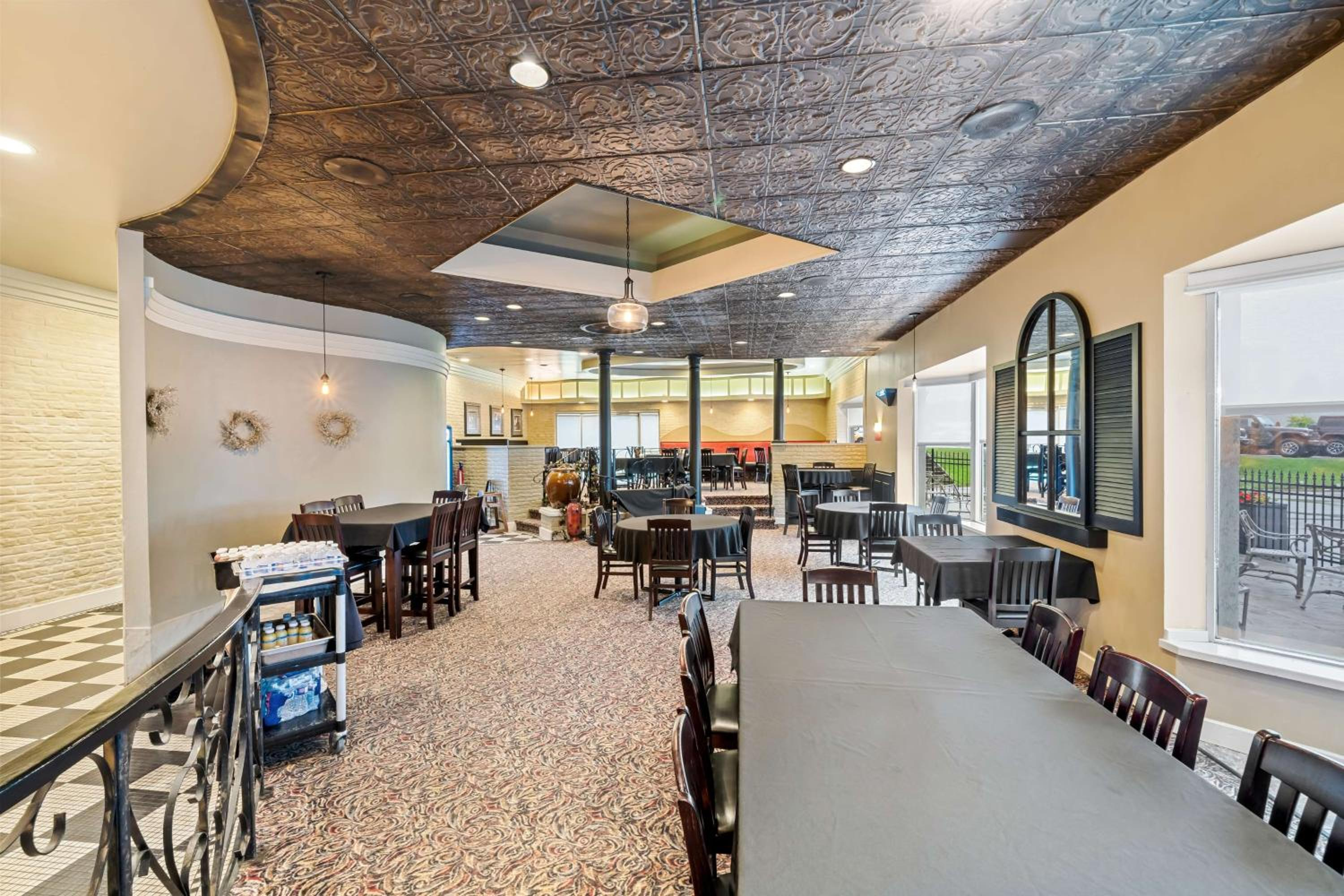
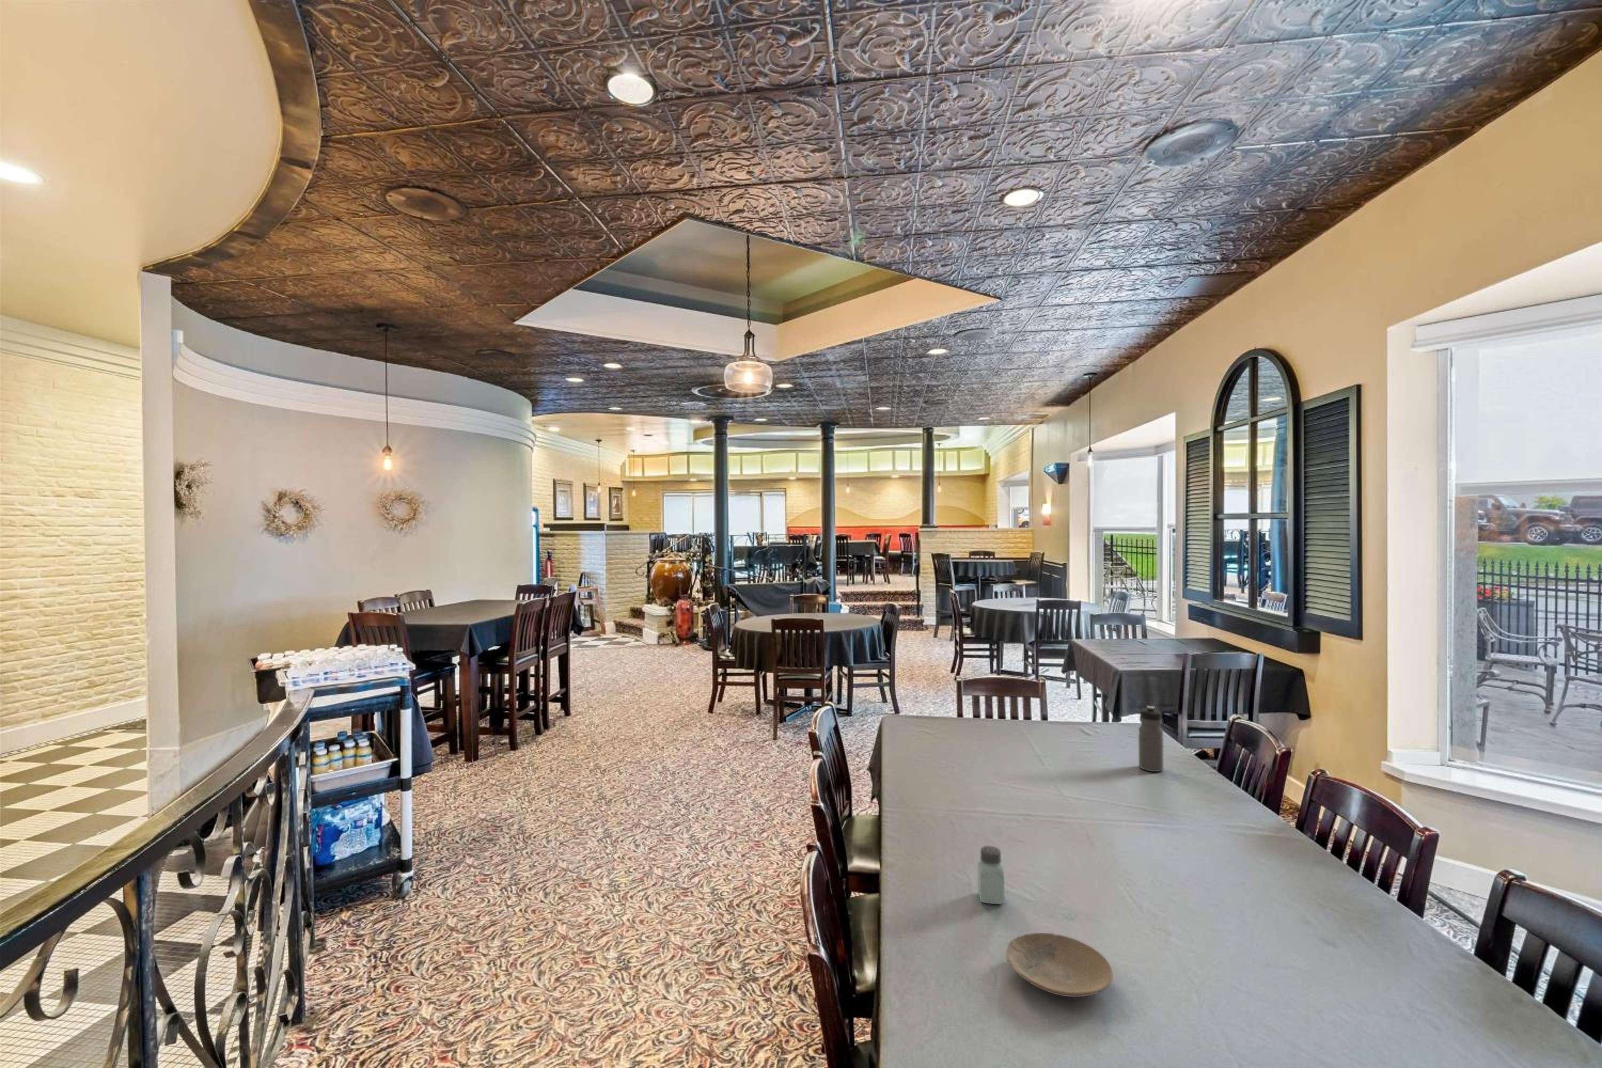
+ plate (1057, 968)
+ water bottle (1150, 737)
+ saltshaker (991, 874)
